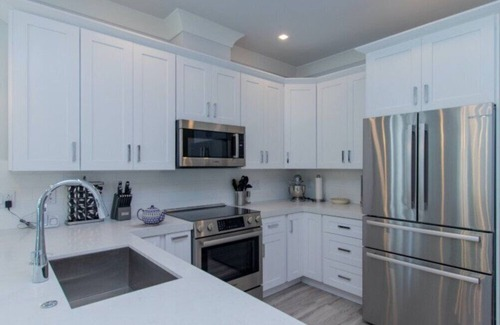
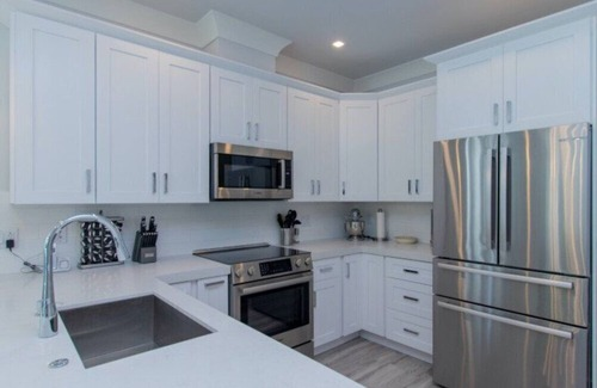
- teapot (152, 214)
